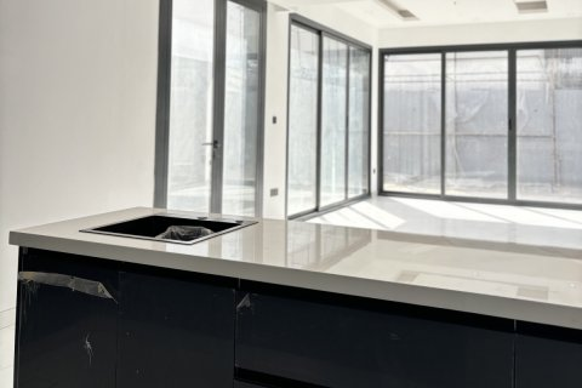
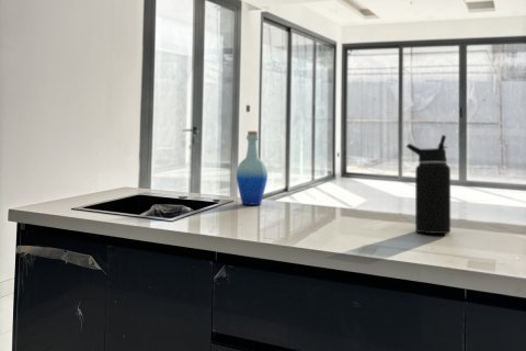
+ water bottle (427, 183)
+ bottle (252, 168)
